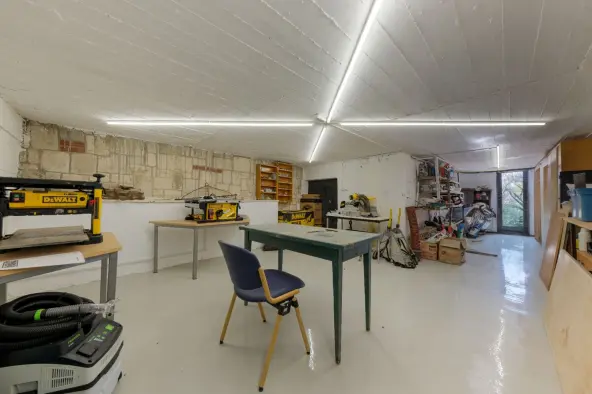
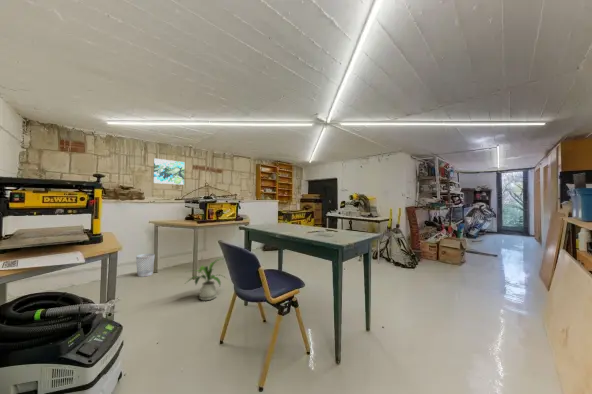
+ wall art (169, 172)
+ wastebasket (145, 264)
+ house plant (205, 277)
